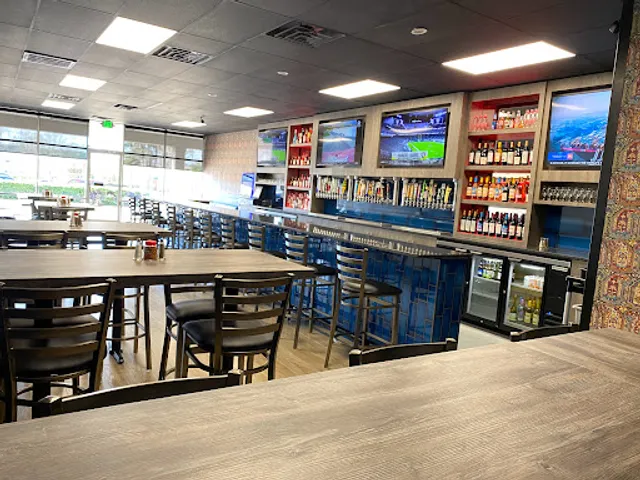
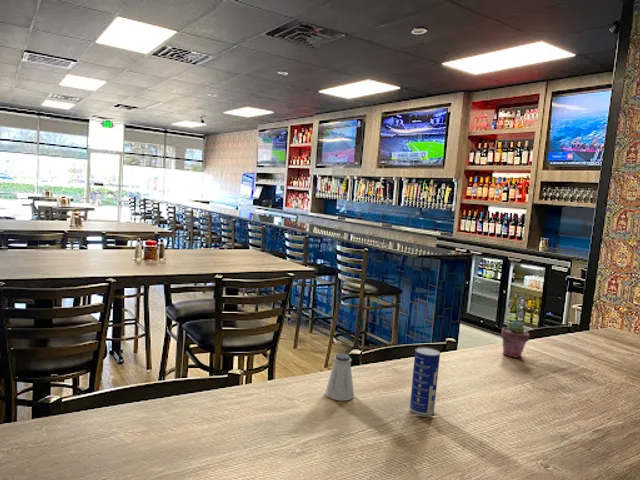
+ potted succulent (514, 338)
+ beverage can (424, 381)
+ saltshaker (341, 375)
